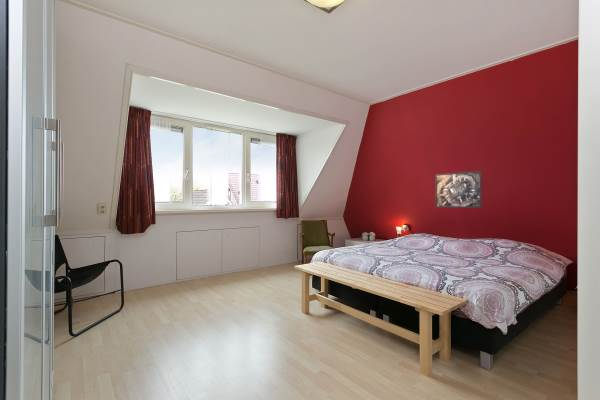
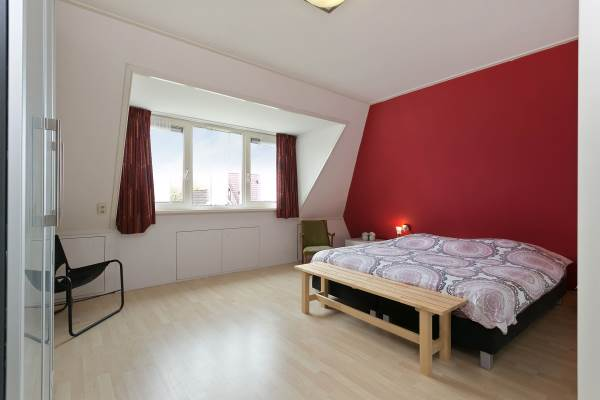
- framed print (457, 190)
